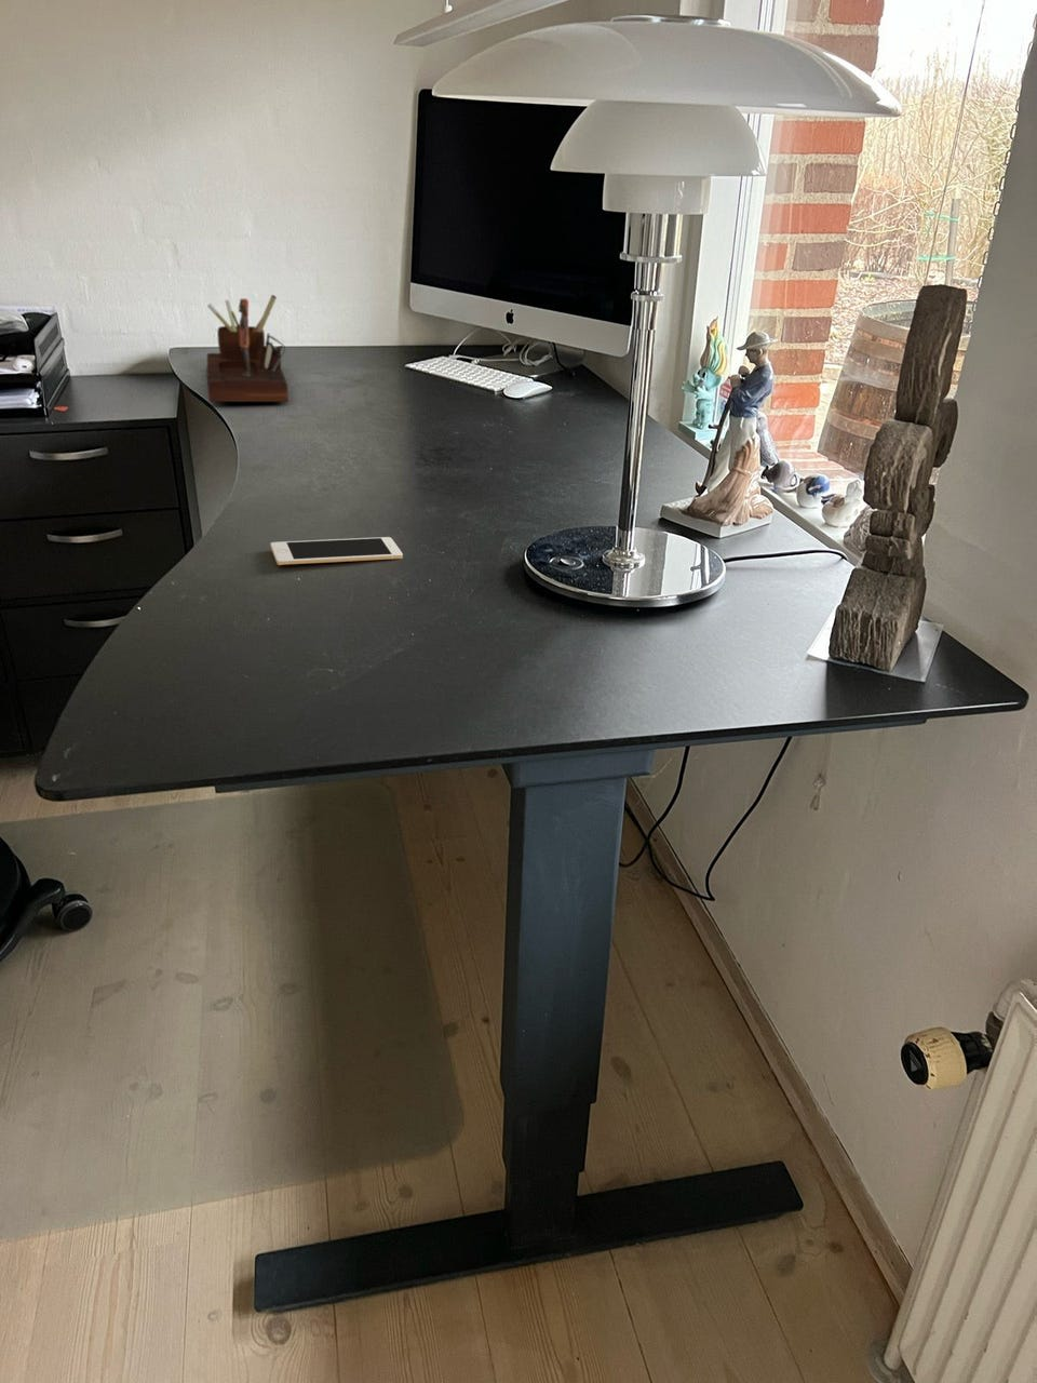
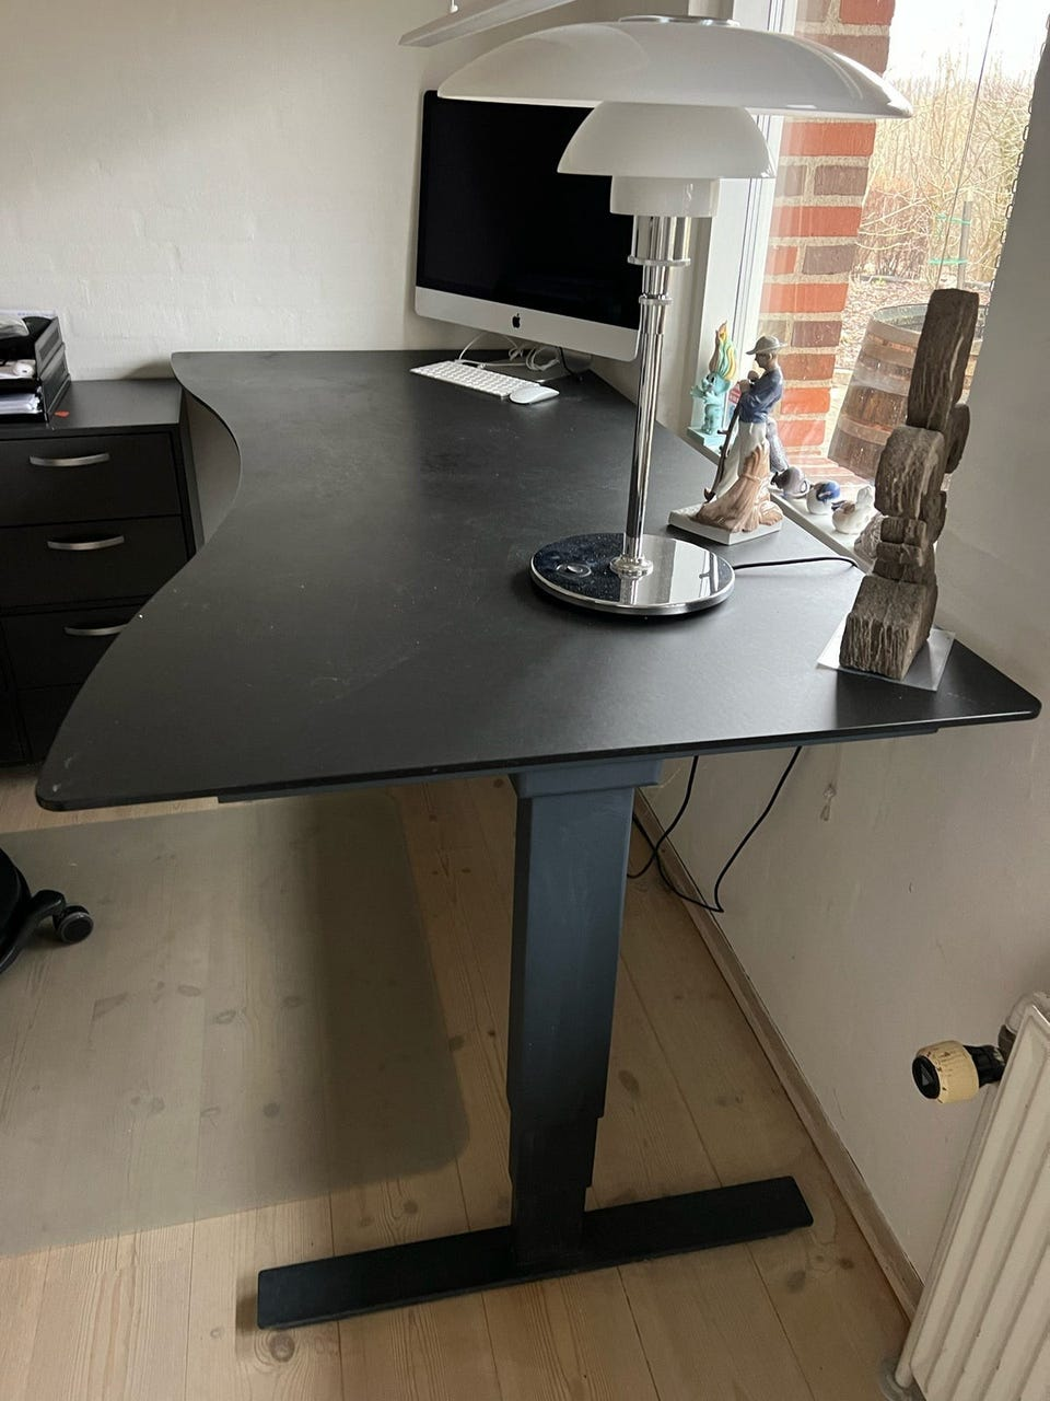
- cell phone (335, 550)
- desk organizer (244, 339)
